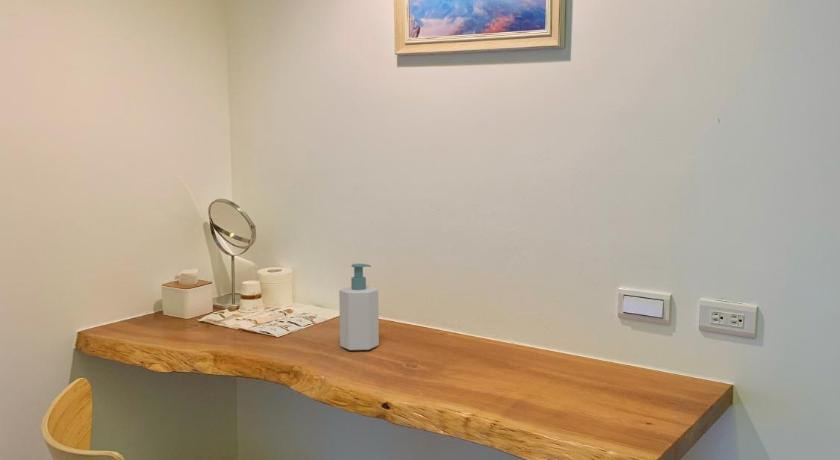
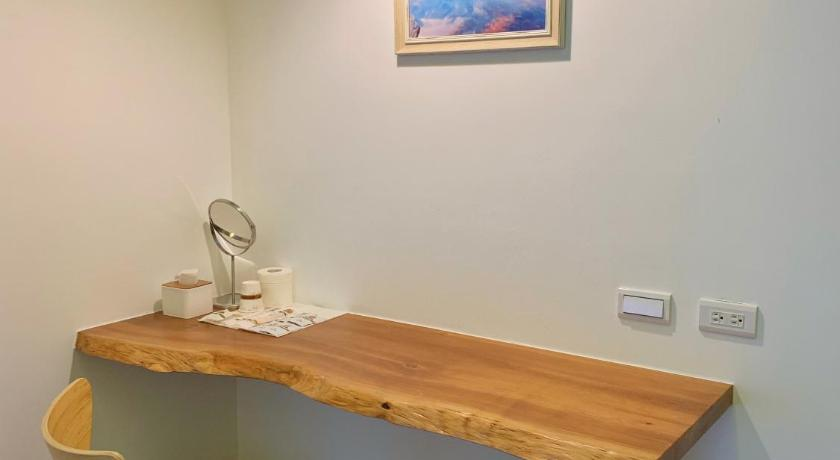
- soap bottle (358, 305)
